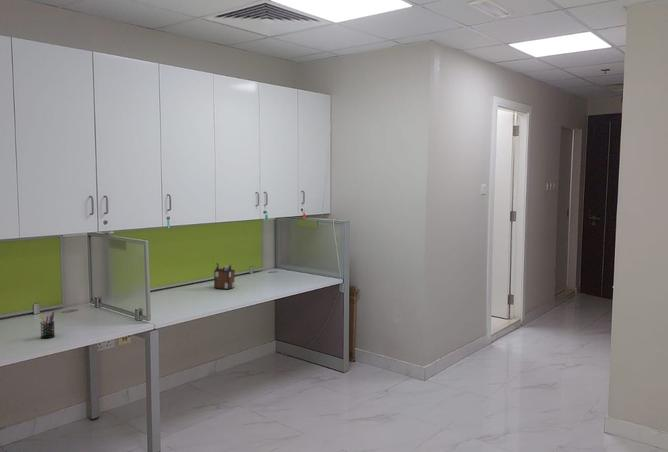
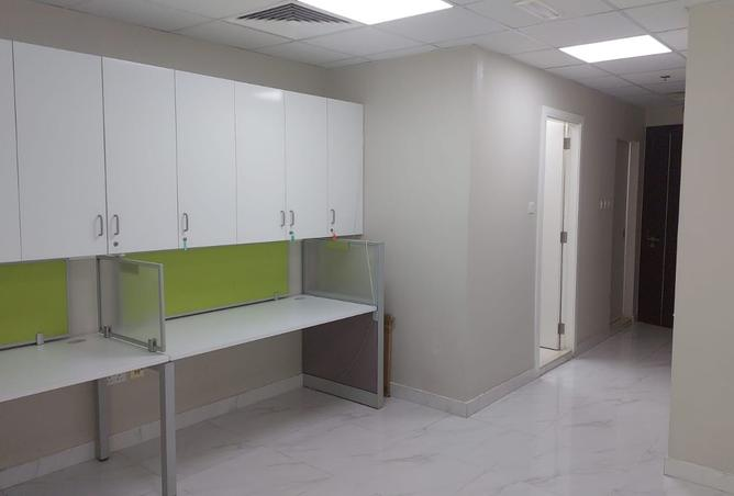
- desk organizer (224, 275)
- pen holder (49, 323)
